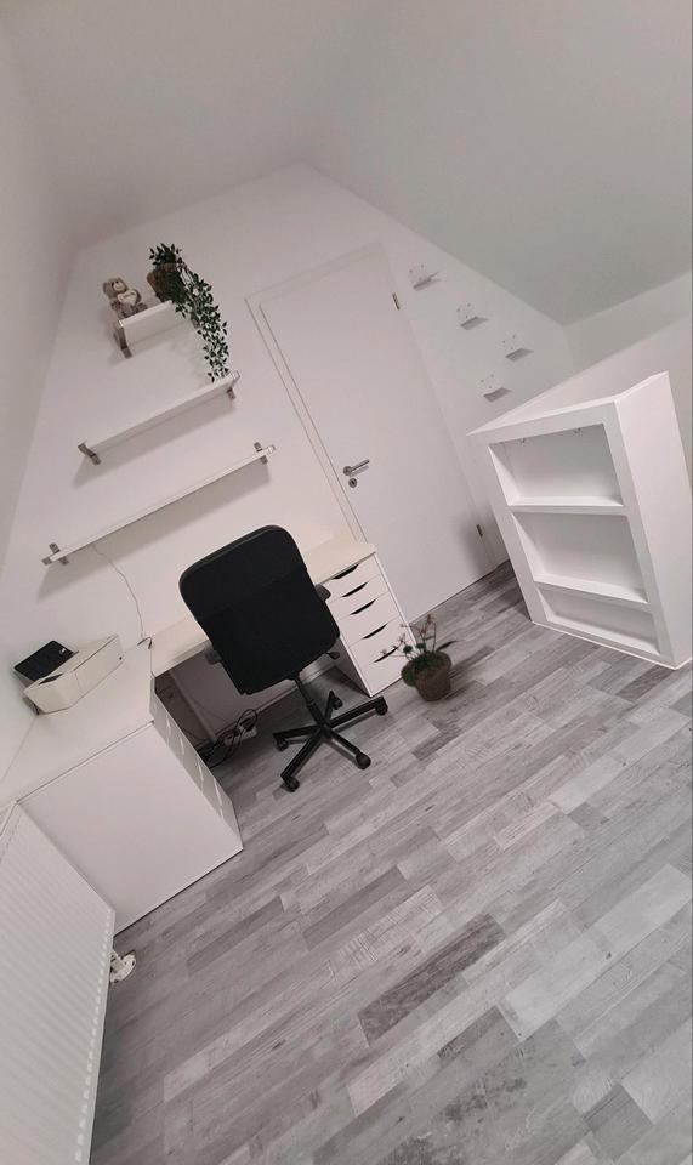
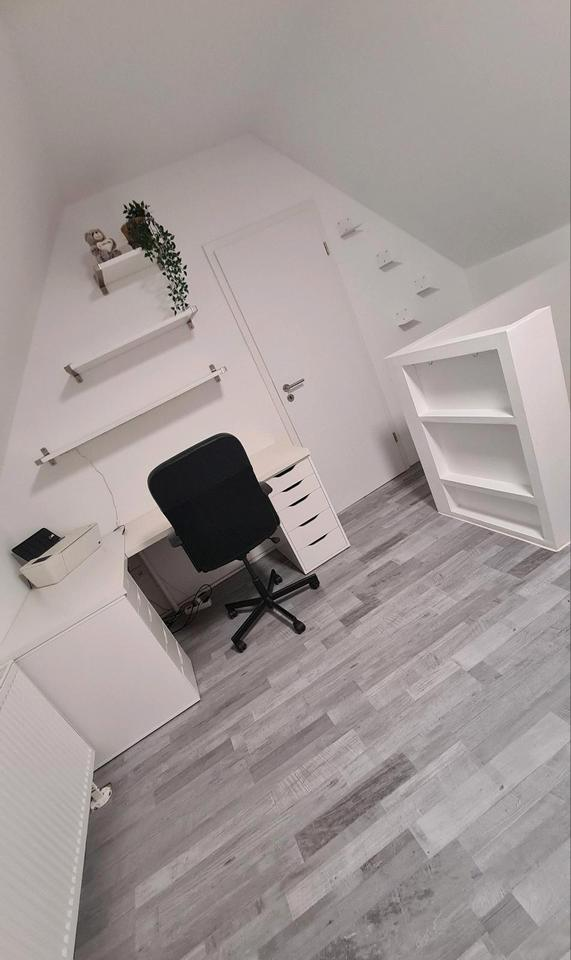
- potted plant (425, 658)
